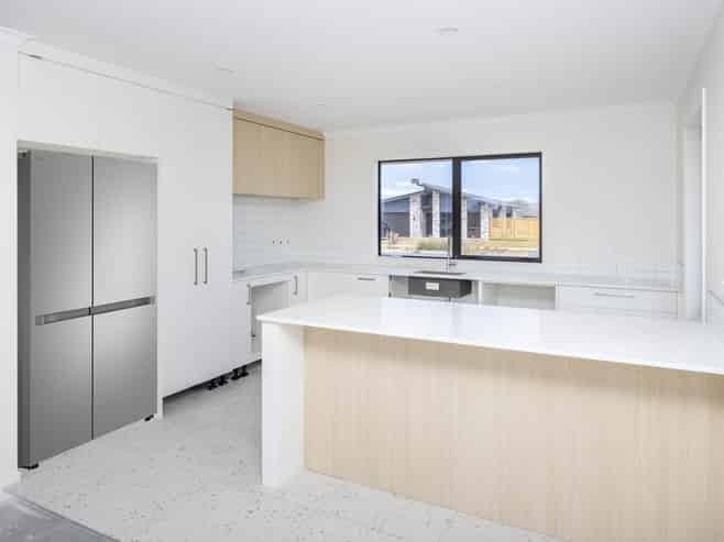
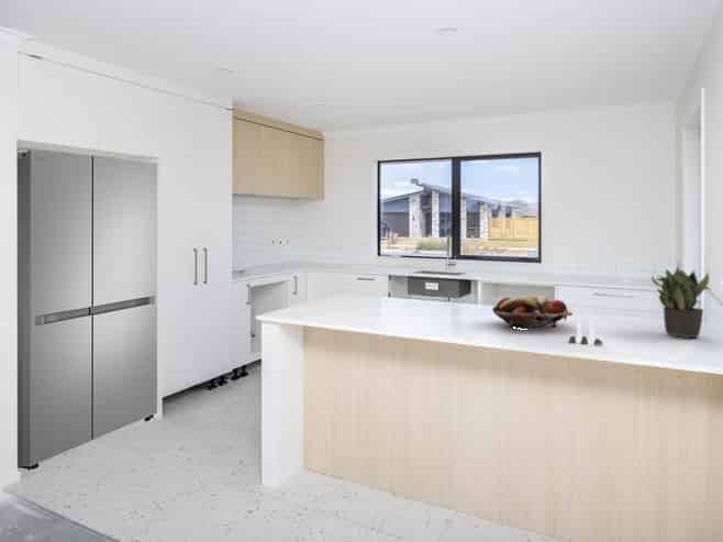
+ fruit basket (532, 310)
+ potted plant (683, 299)
+ salt and pepper shaker set (589, 331)
